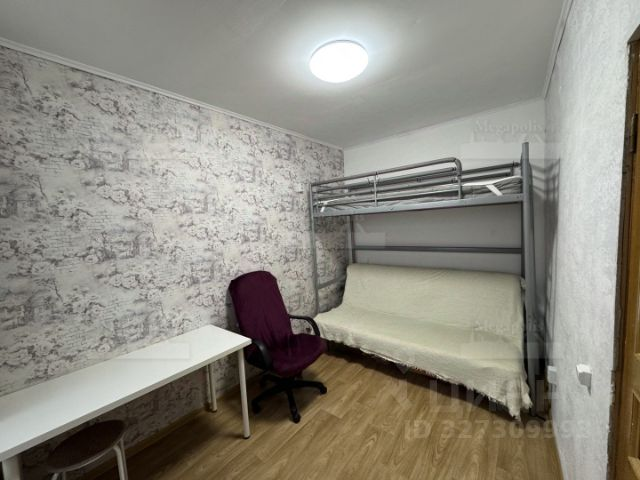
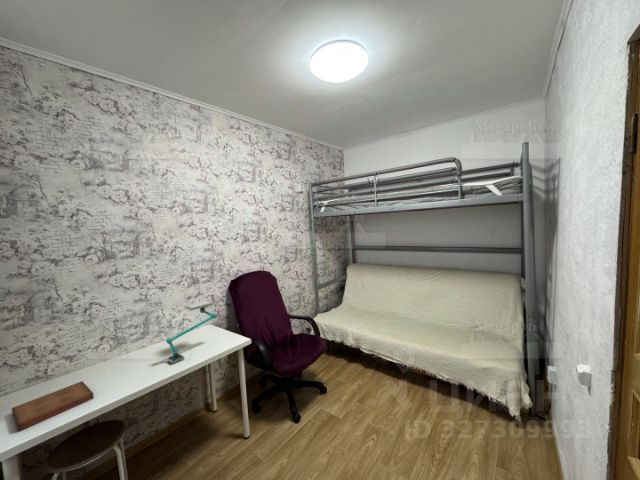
+ book (54, 403)
+ desk lamp (192, 329)
